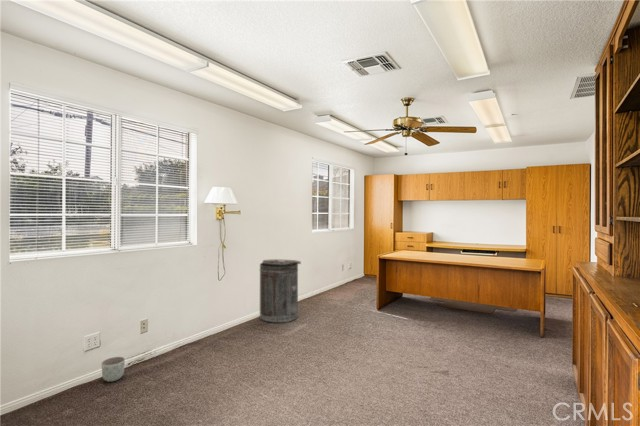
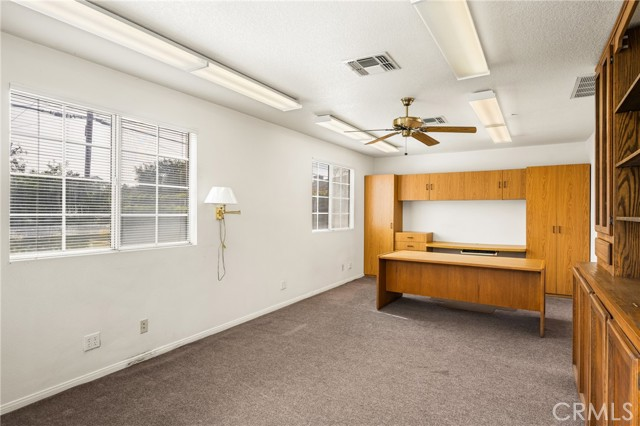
- trash can lid (279, 288)
- planter (113, 369)
